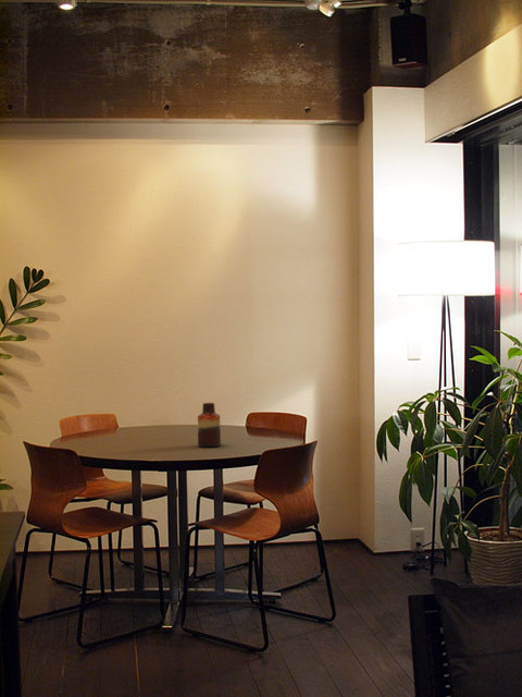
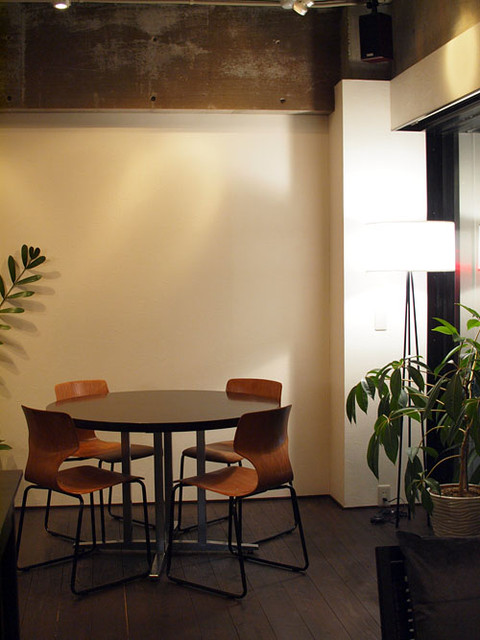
- vase (209, 424)
